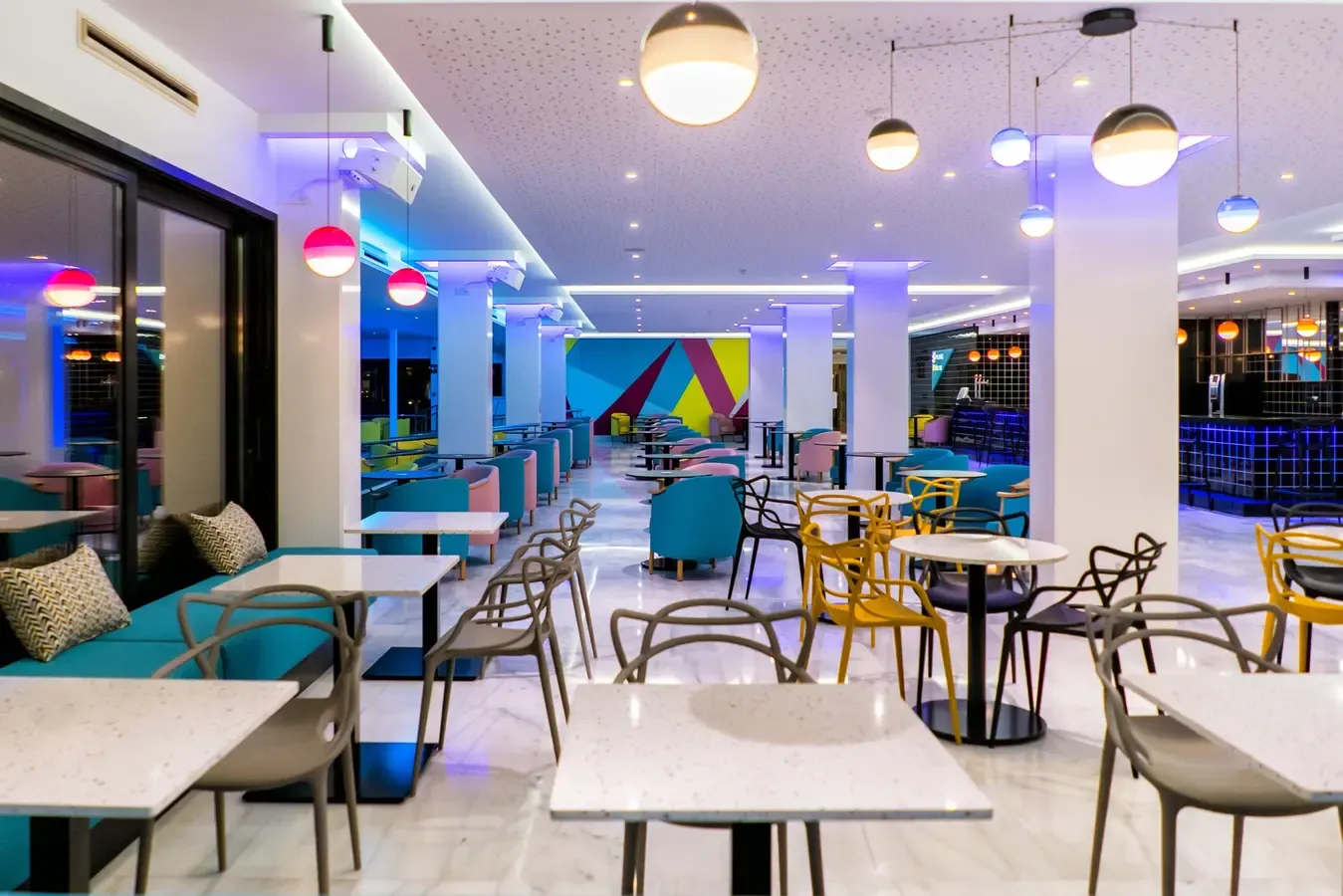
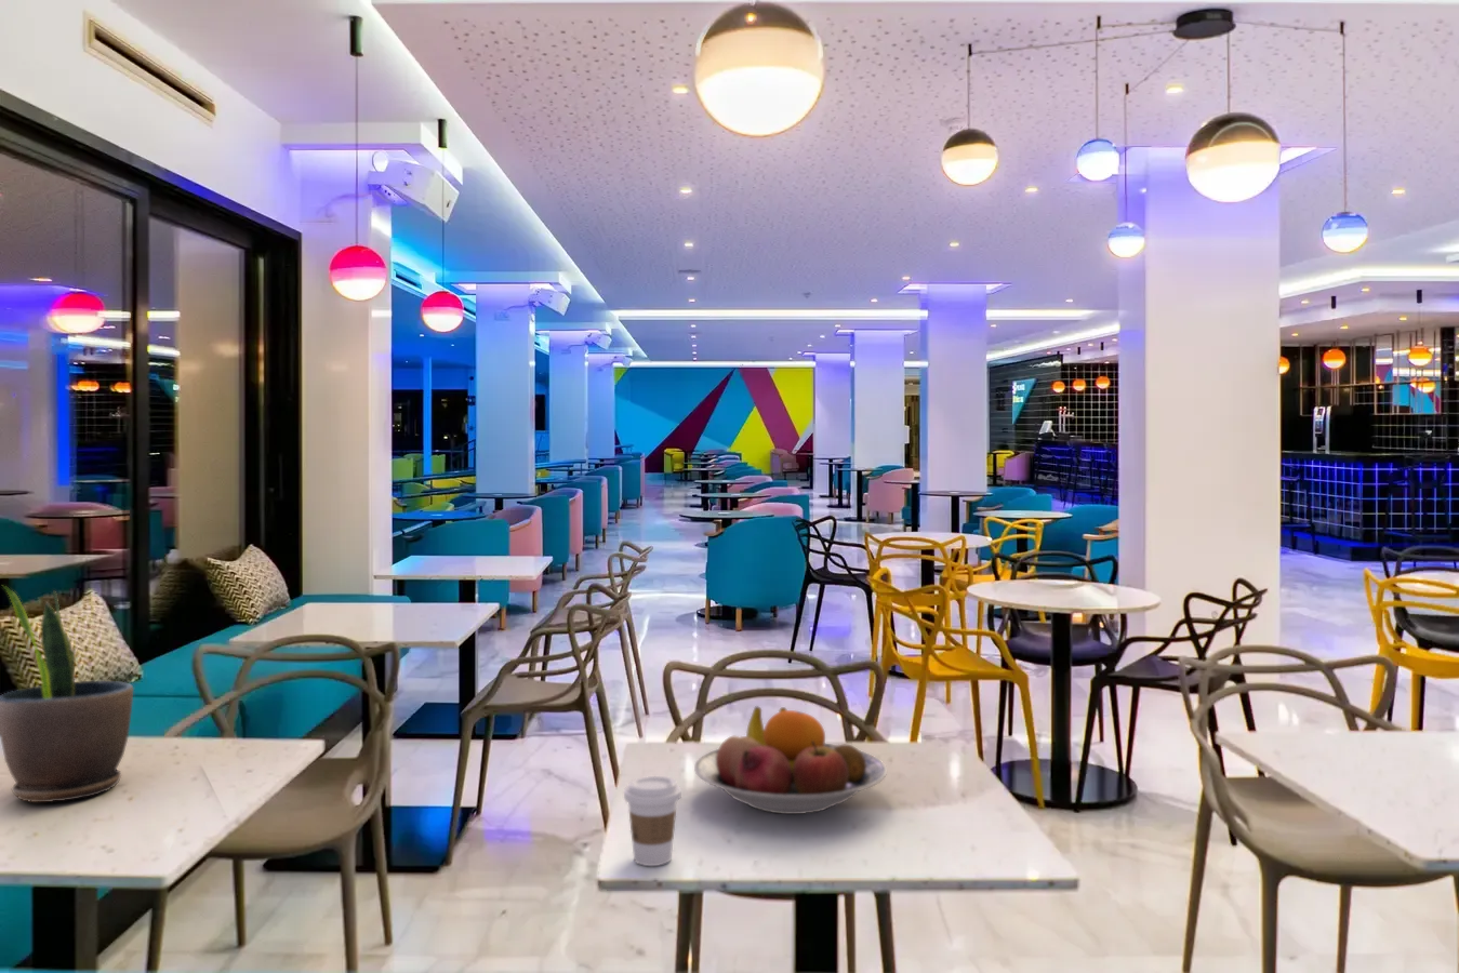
+ coffee cup (652, 820)
+ potted plant (66, 685)
+ fruit bowl (790, 758)
